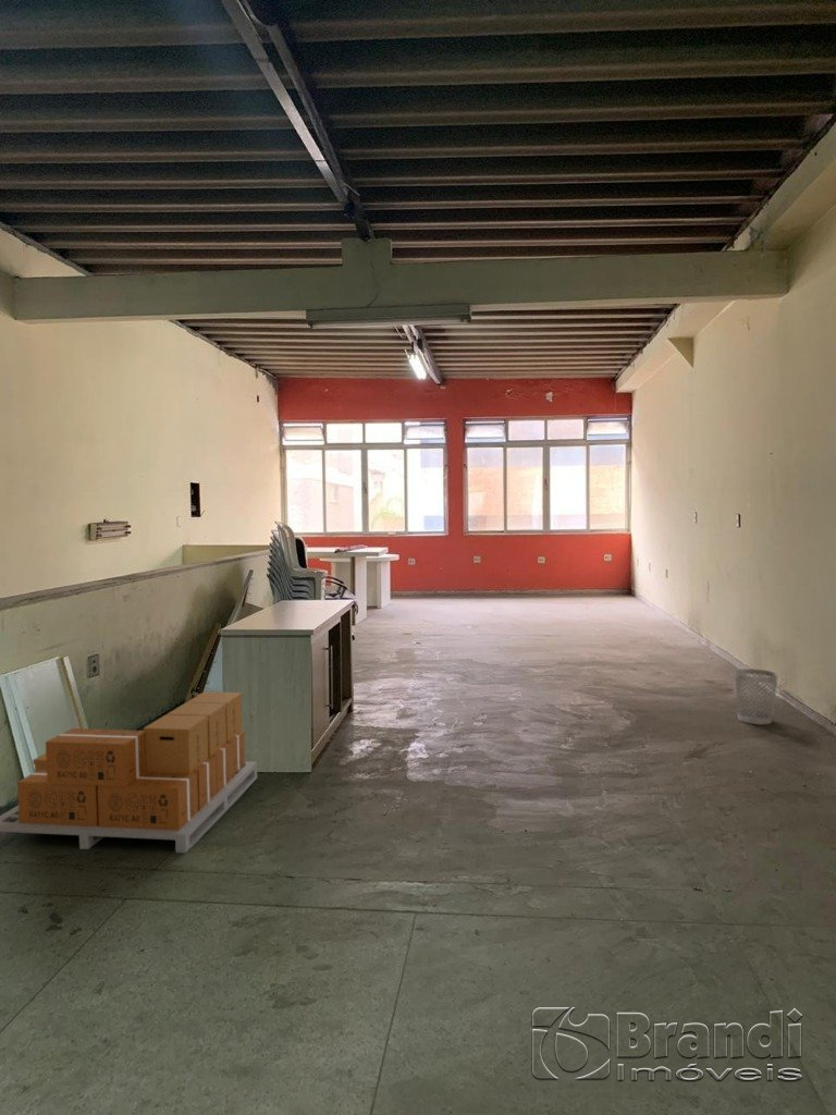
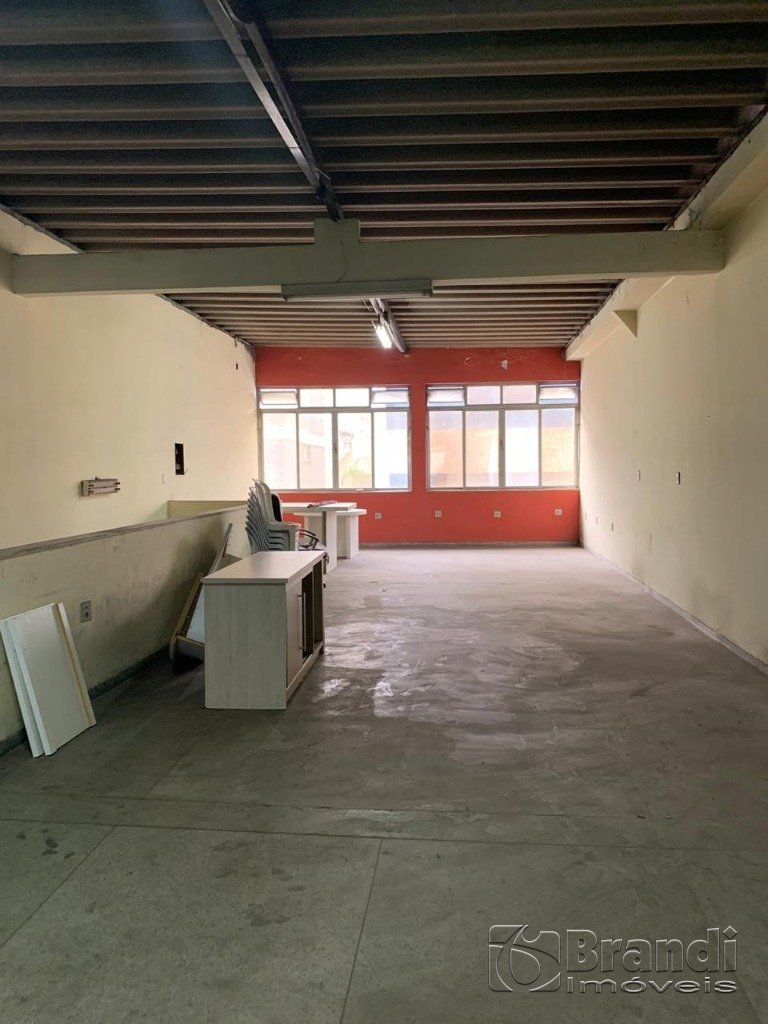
- wastebasket (754, 696)
- cardboard boxes (134, 759)
